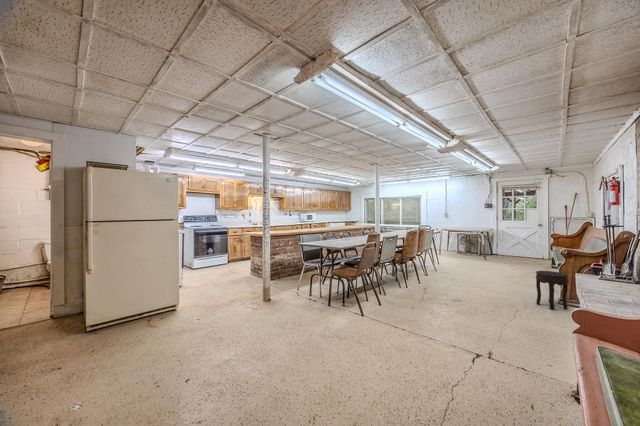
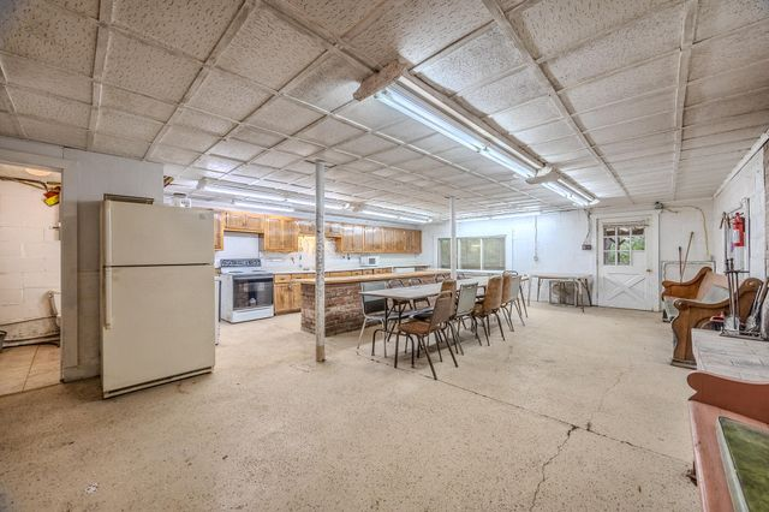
- side table (551, 289)
